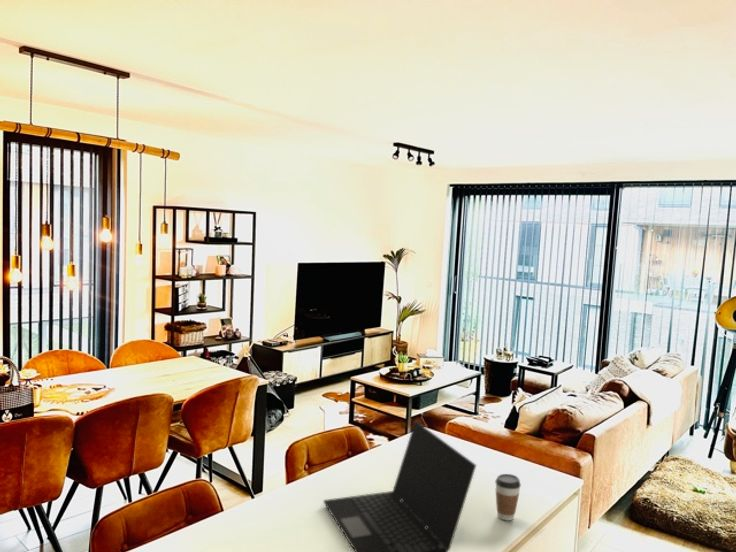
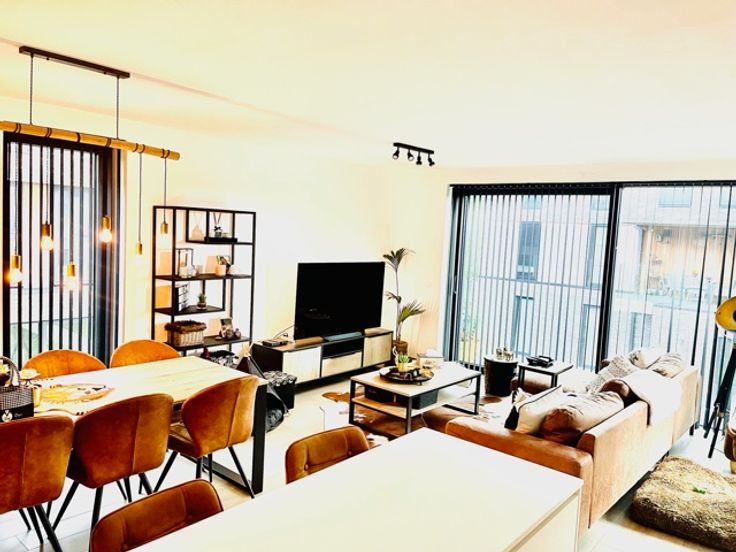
- coffee cup (506, 497)
- laptop (394, 485)
